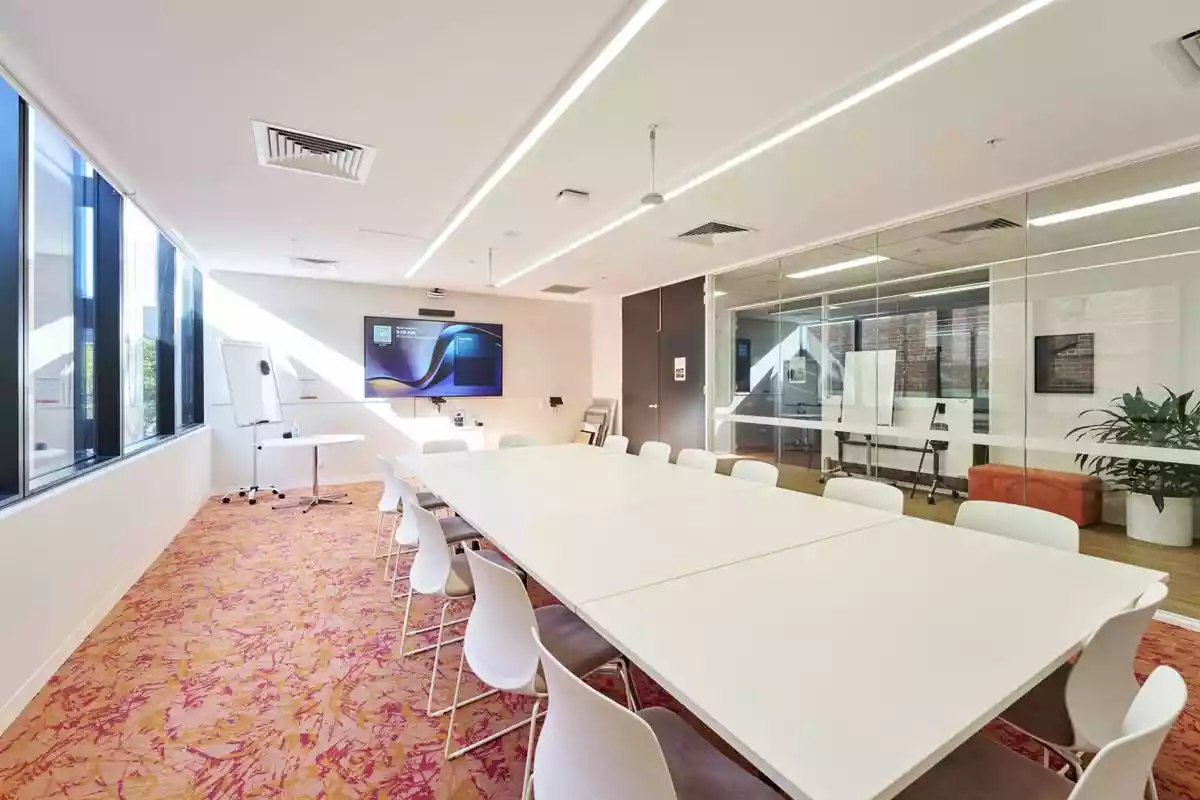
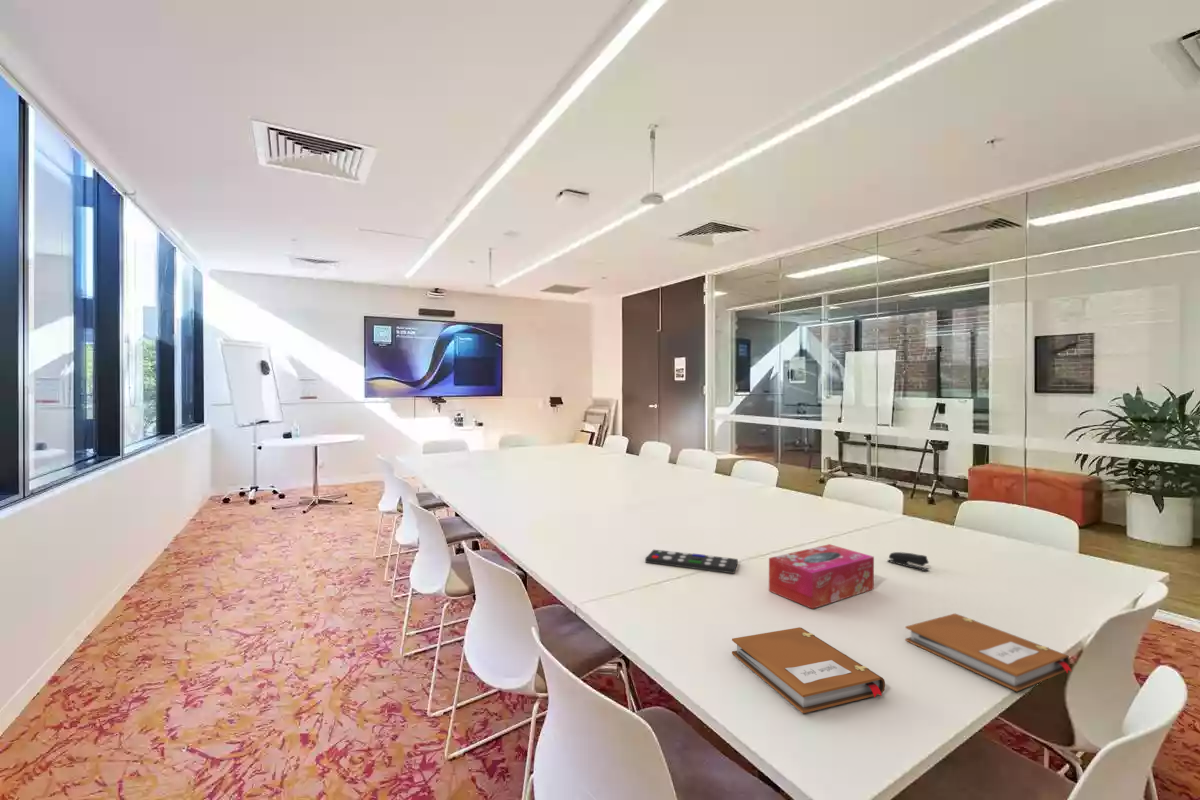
+ remote control (691, 560)
+ notebook (805, 665)
+ stapler (907, 558)
+ tissue box (821, 573)
+ notebook (986, 648)
